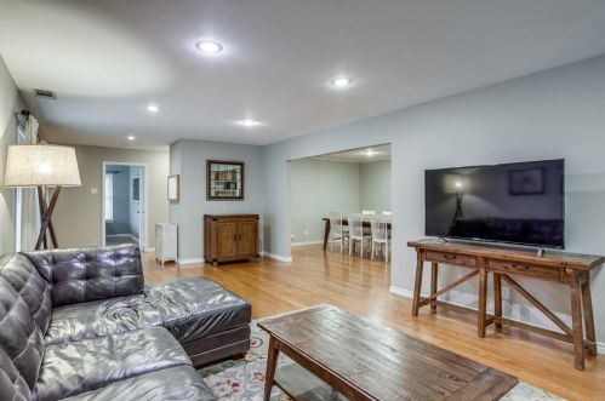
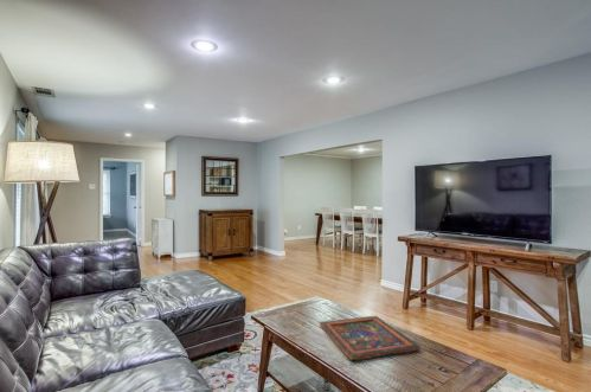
+ painted panel (365, 334)
